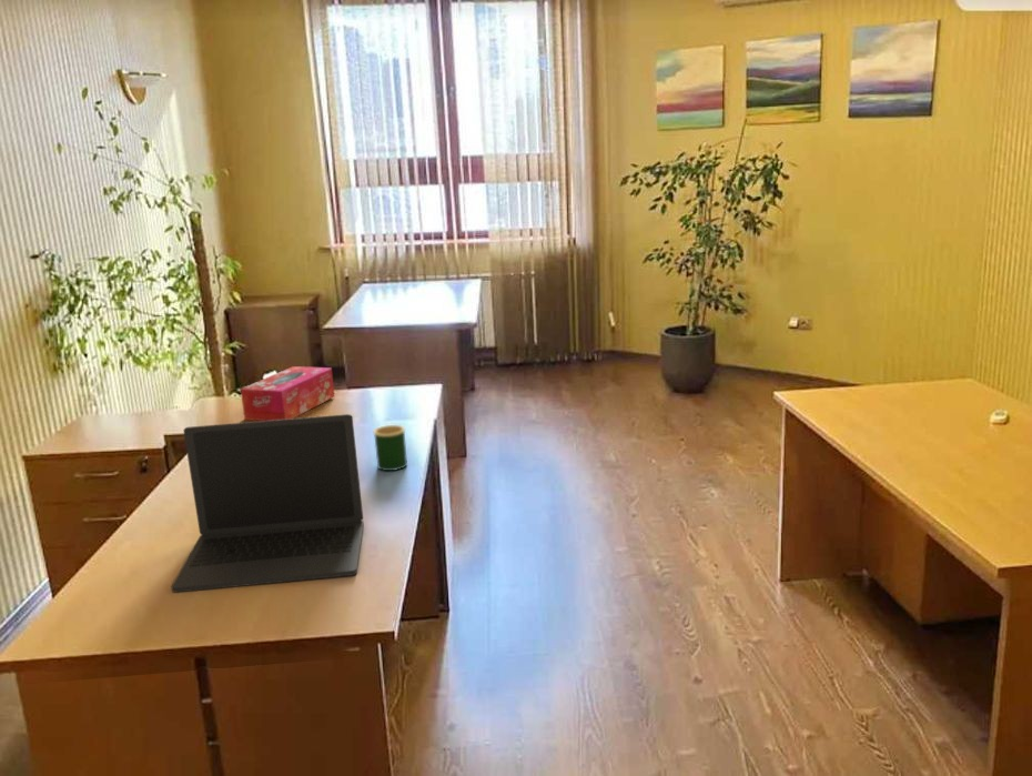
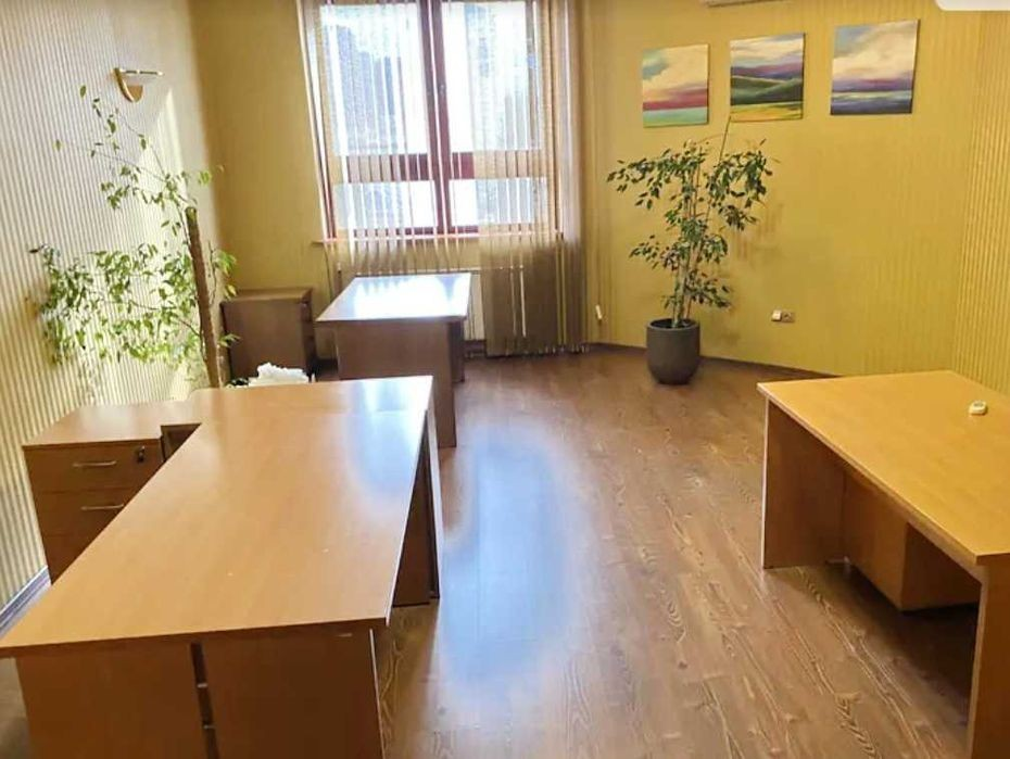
- mug (389, 445)
- tissue box (289, 392)
- laptop (266, 498)
